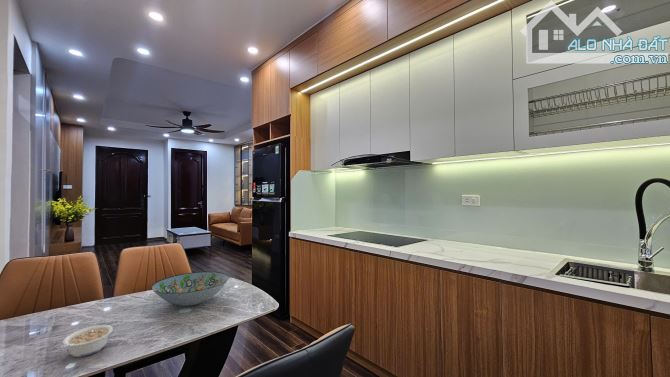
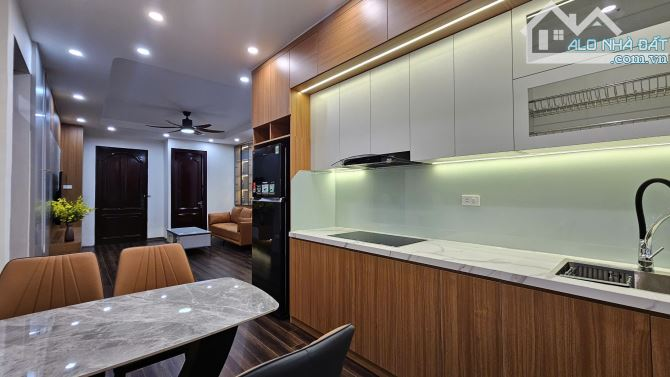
- legume (88, 340)
- decorative bowl (192, 291)
